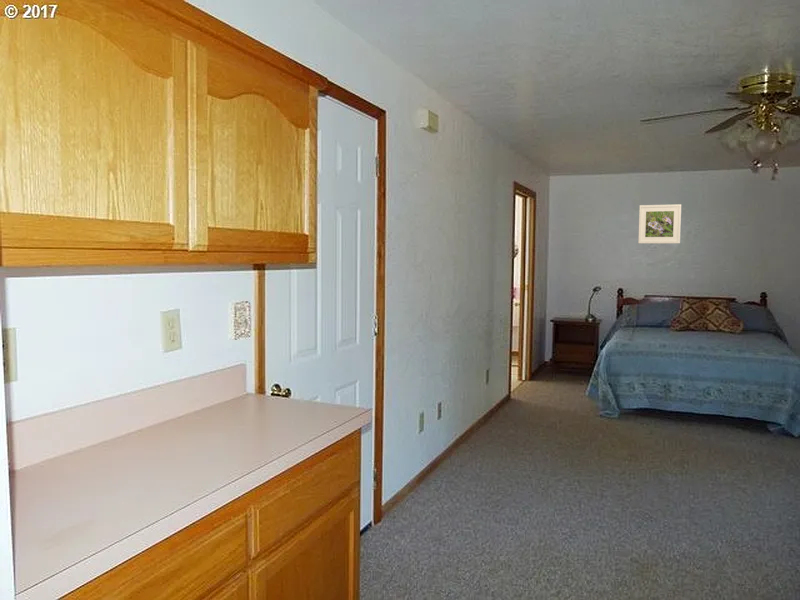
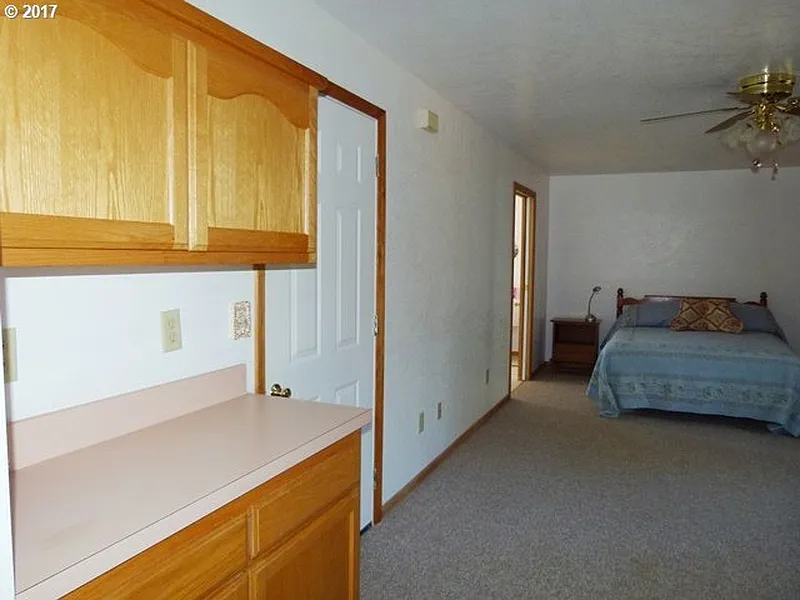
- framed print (659, 224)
